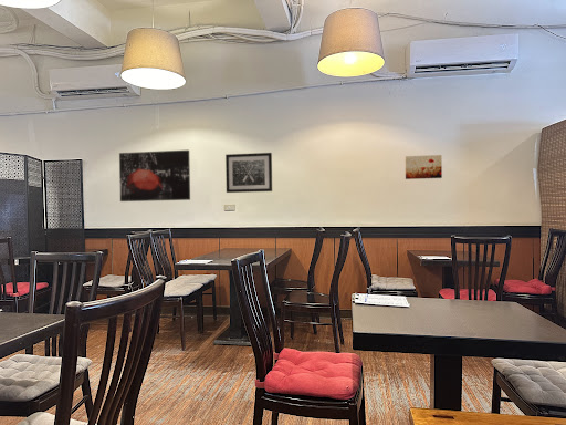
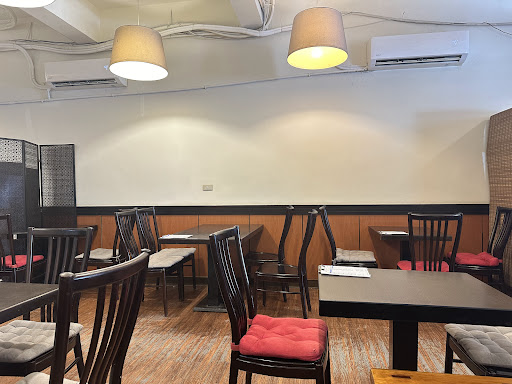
- wall art (422, 167)
- wall art (249, 173)
- wall art (154, 176)
